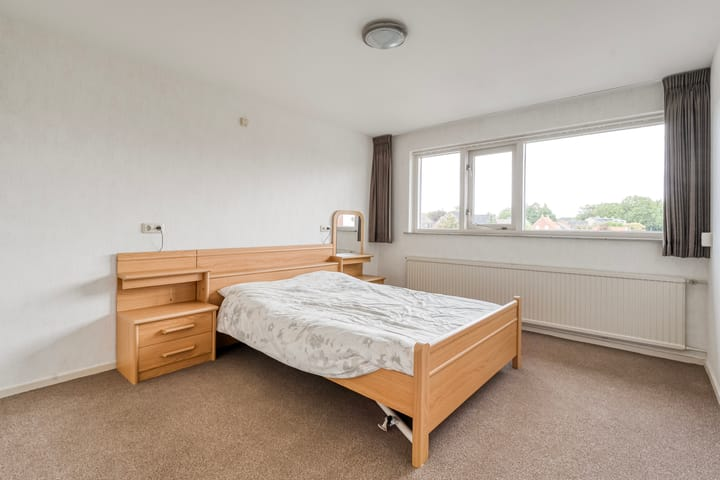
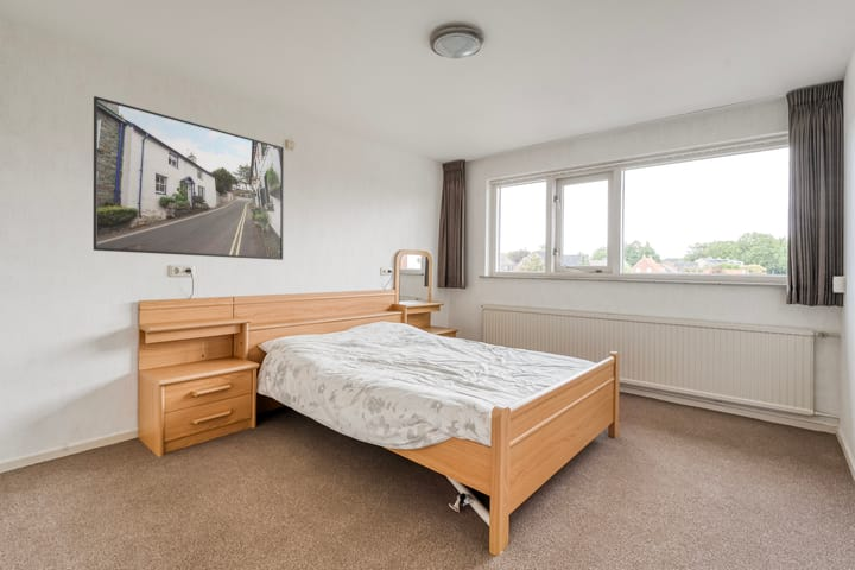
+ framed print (202, 190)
